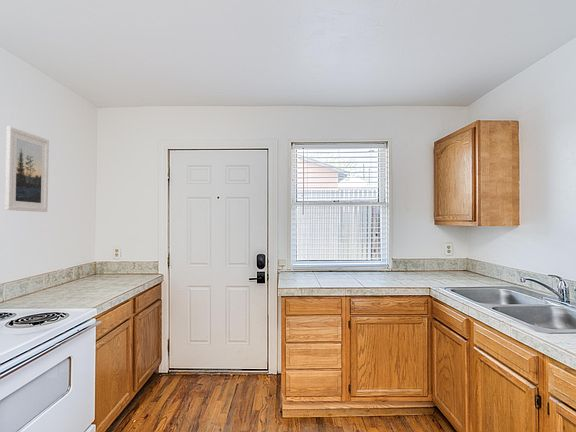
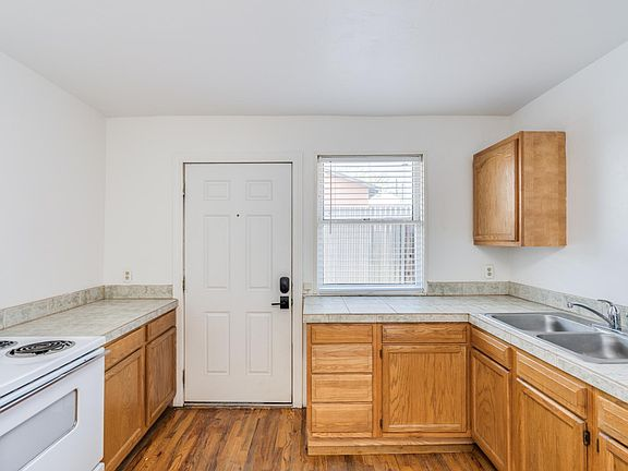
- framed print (28, 172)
